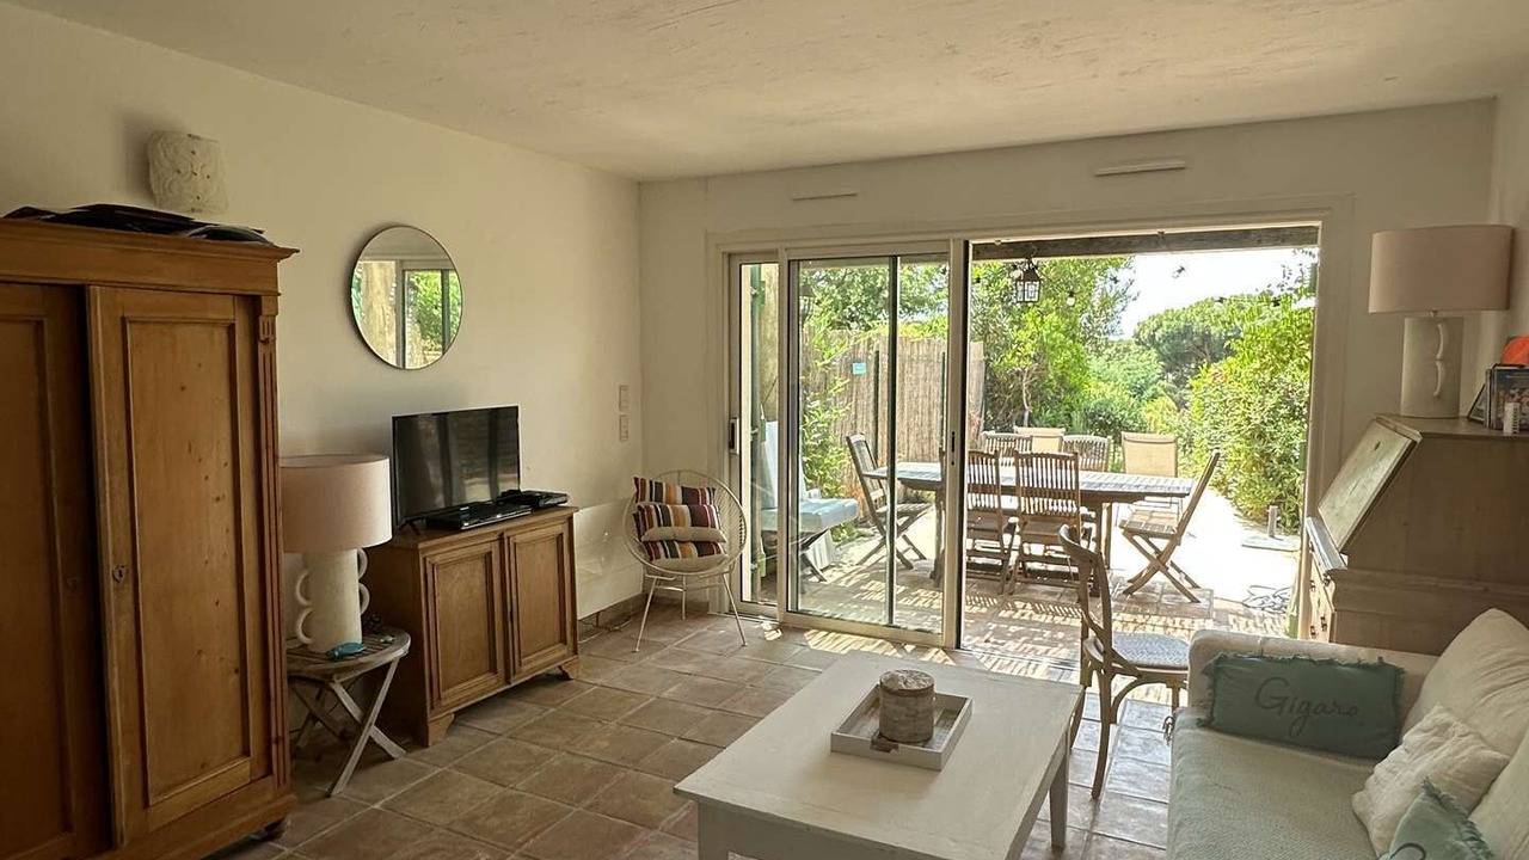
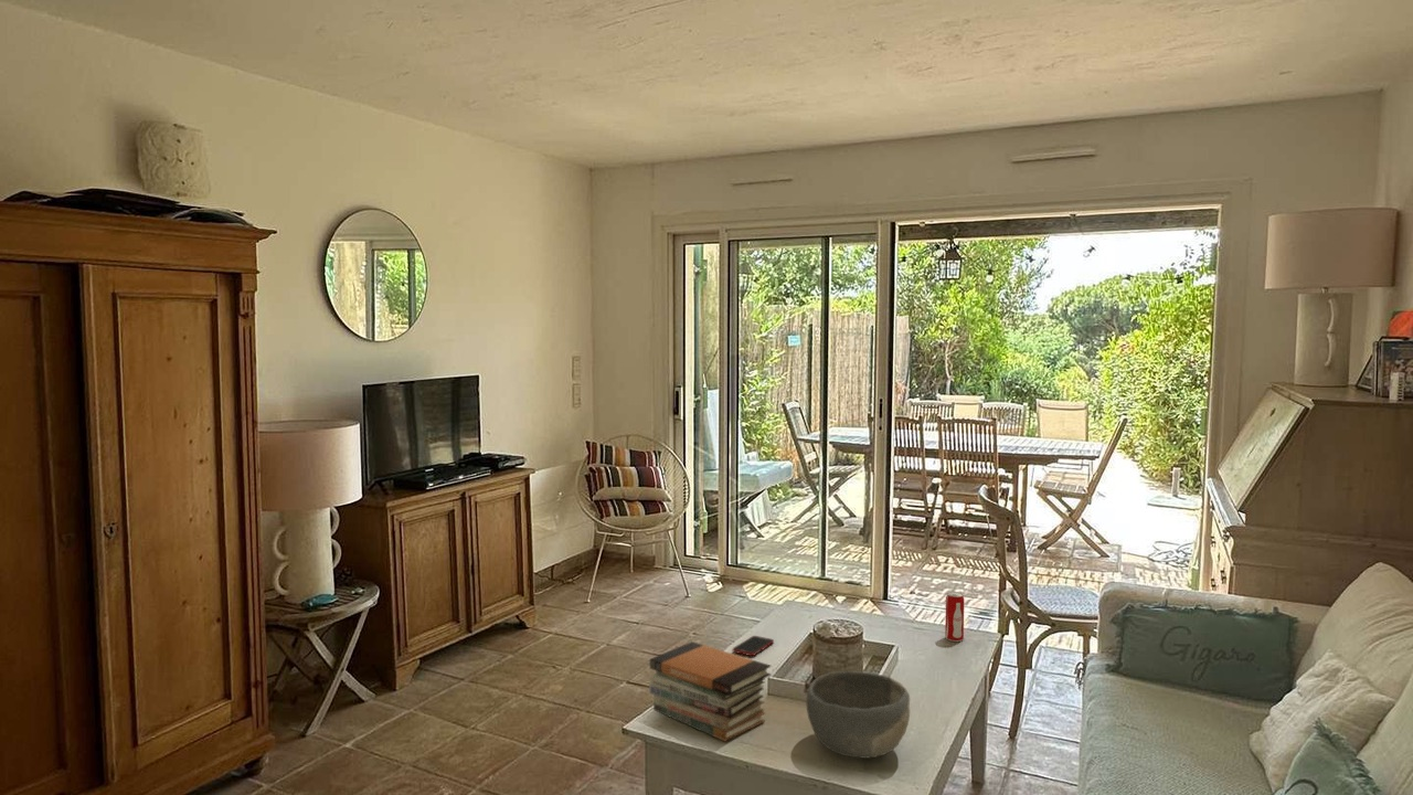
+ bowl (857, 718)
+ beverage can (954, 616)
+ book stack (708, 688)
+ cell phone (753, 645)
